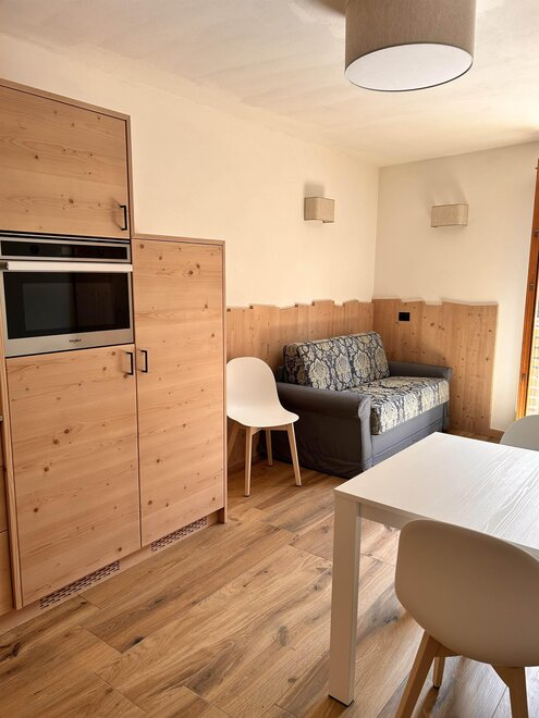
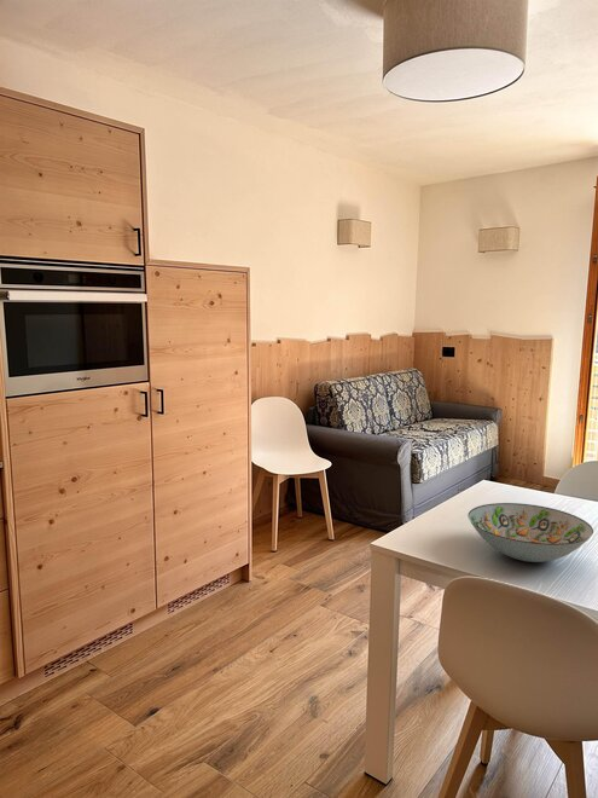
+ decorative bowl (527, 538)
